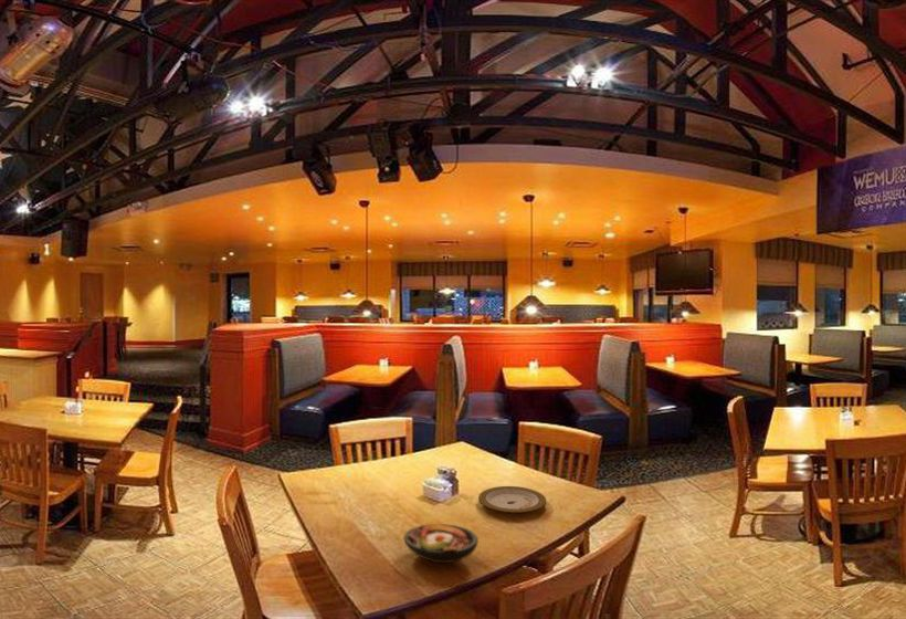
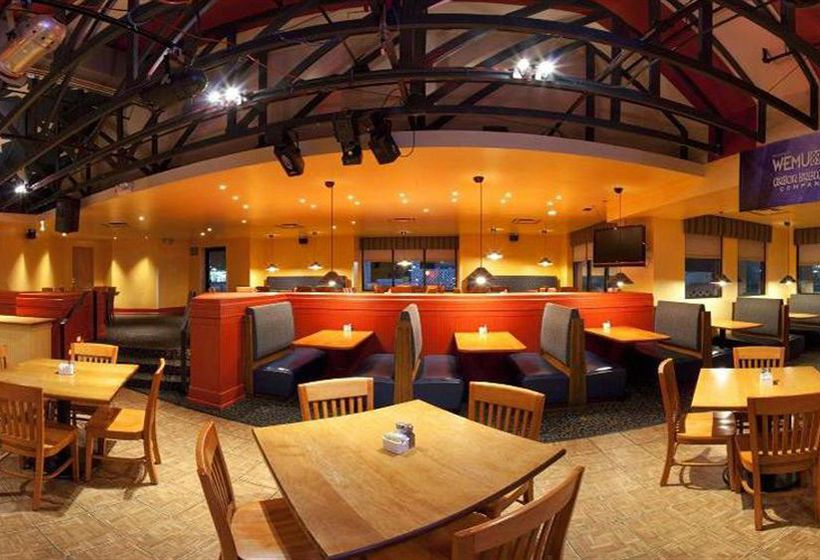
- plate (512, 501)
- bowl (440, 545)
